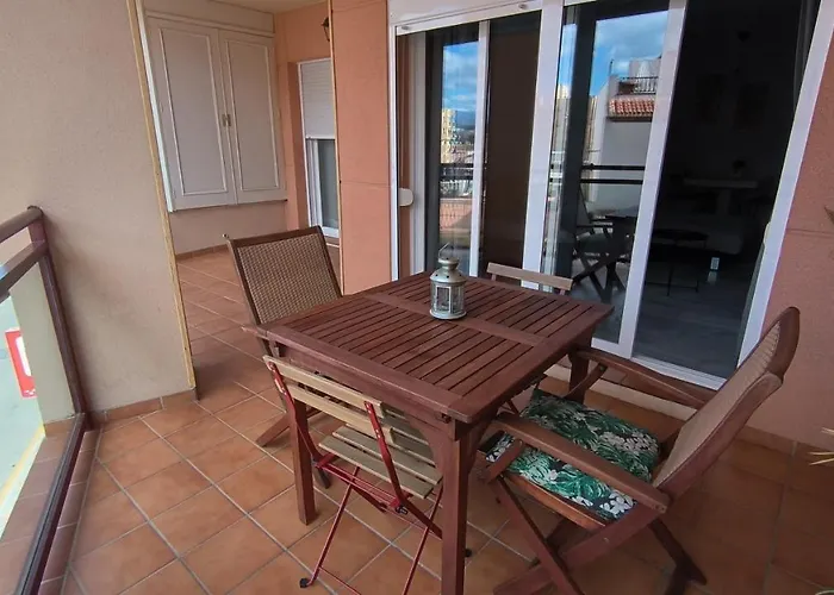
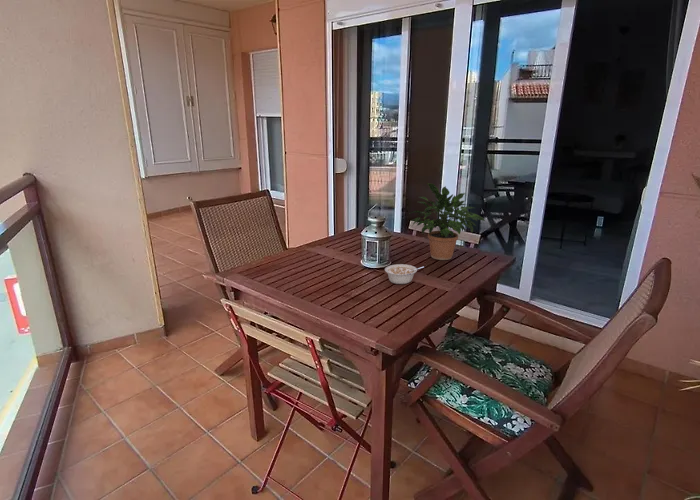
+ legume (401, 273)
+ potted plant (448, 222)
